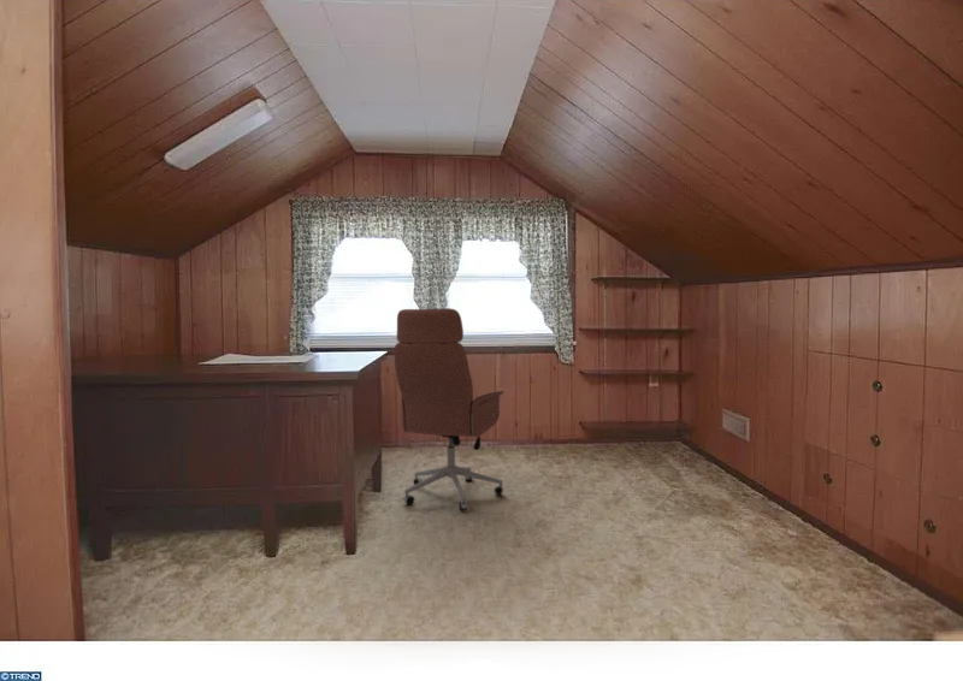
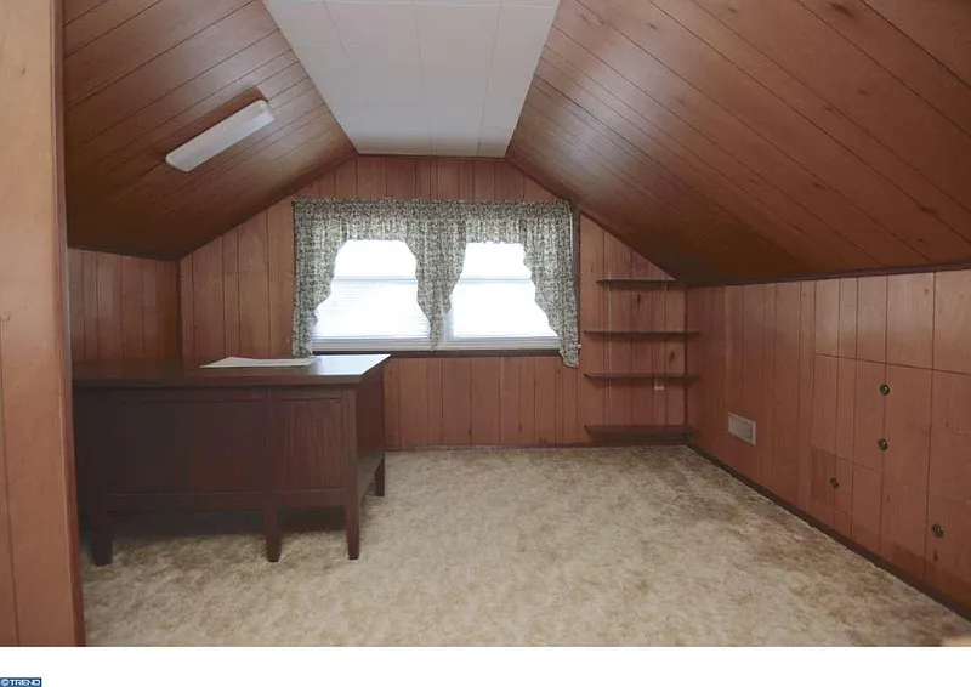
- office chair (448, 403)
